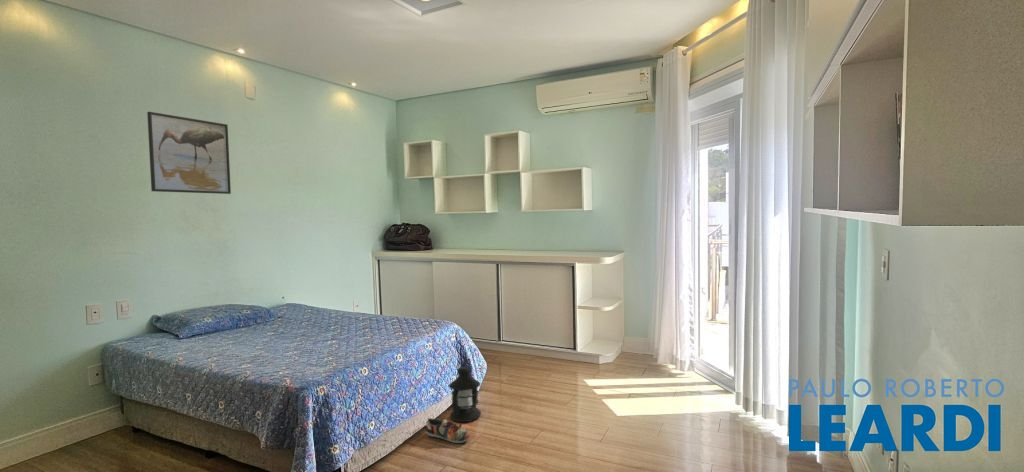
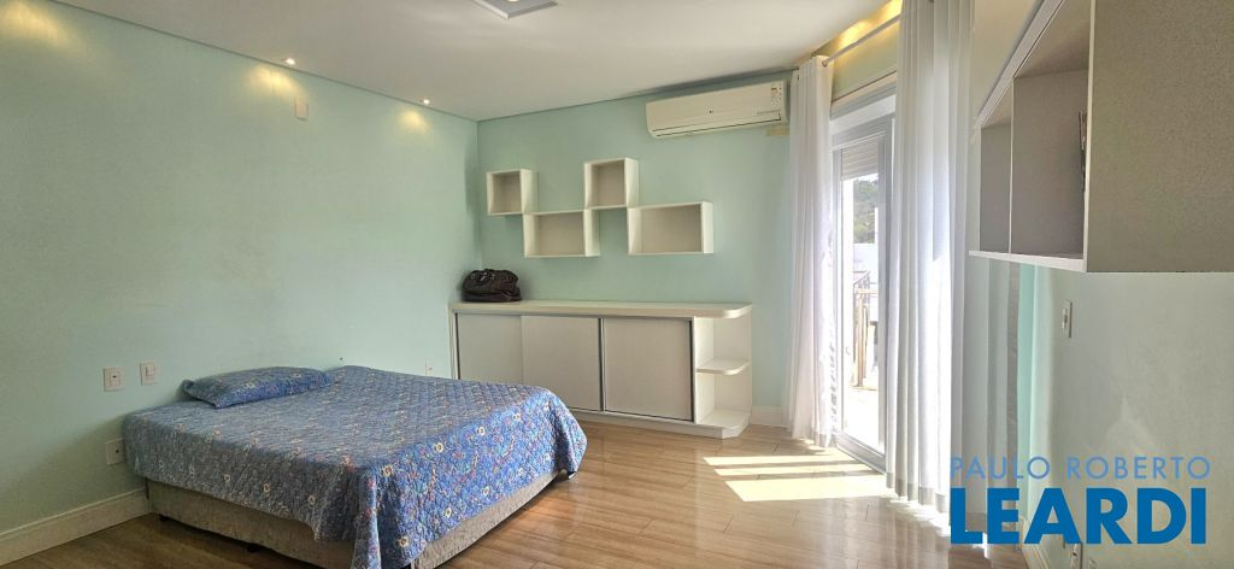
- lantern (464, 388)
- shoe (447, 429)
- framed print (192, 155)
